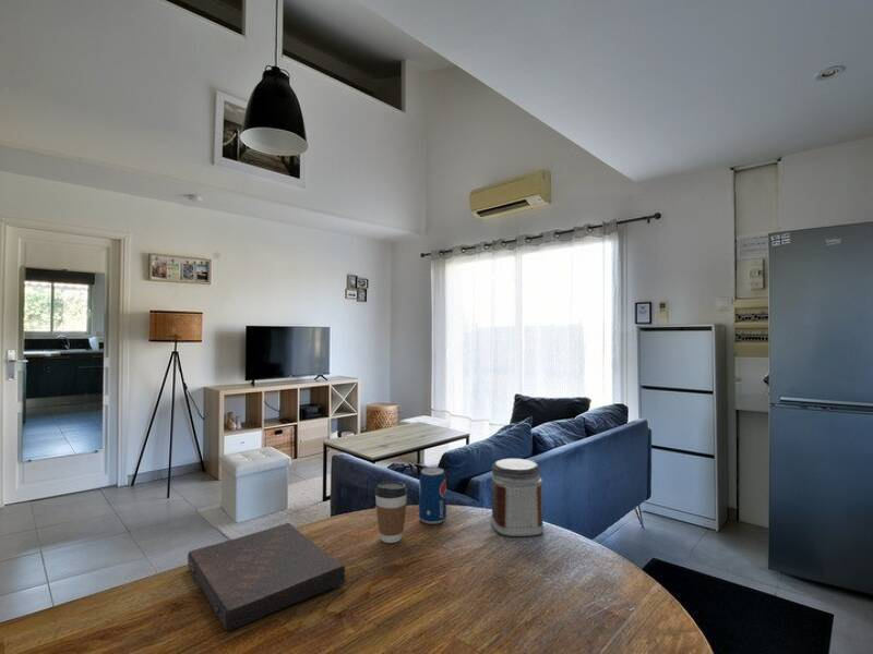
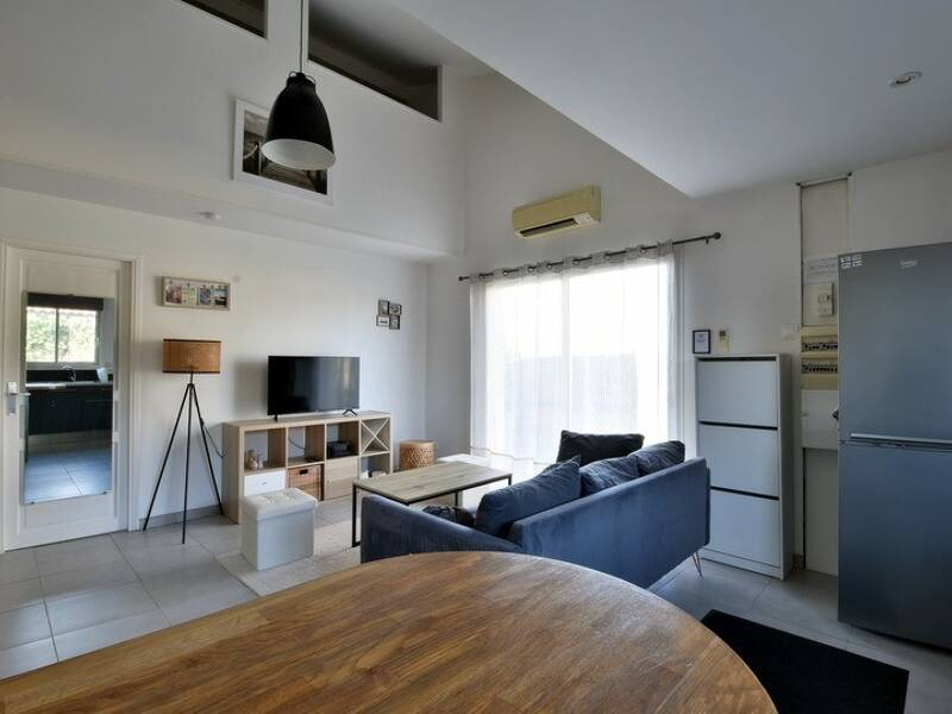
- book (263, 567)
- coffee cup (391, 511)
- jar (516, 494)
- beverage can (432, 495)
